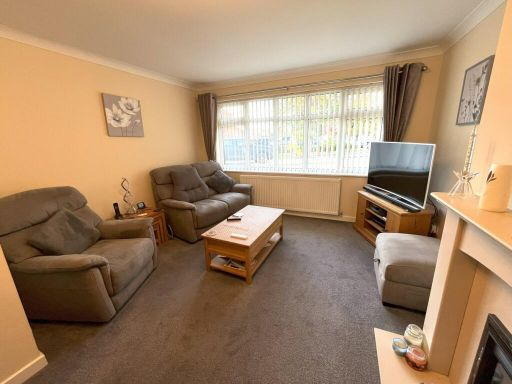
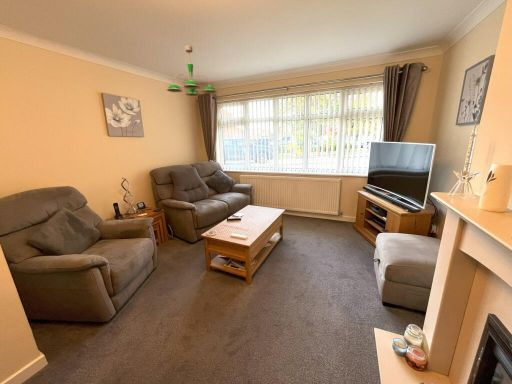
+ ceiling light fixture (190, 70)
